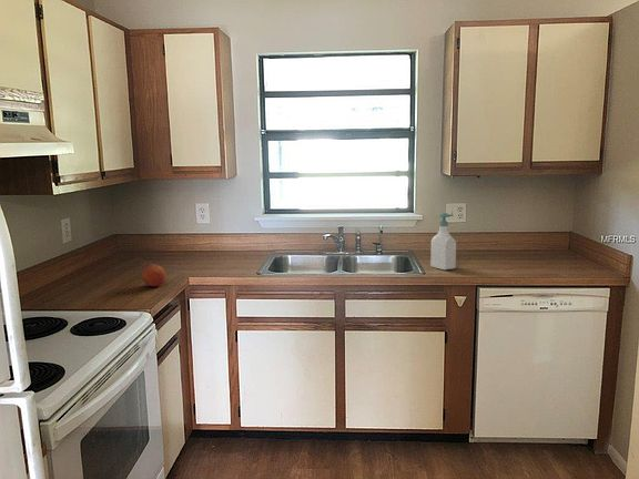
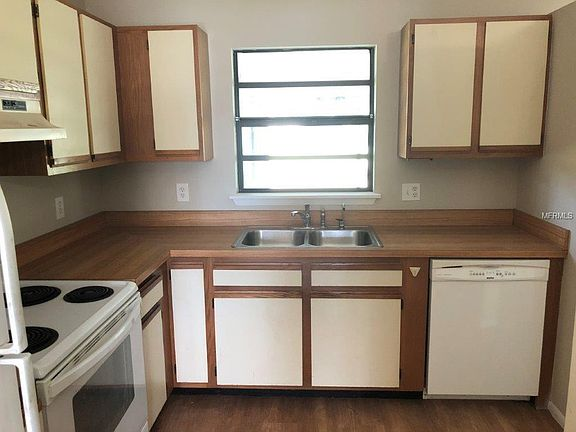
- soap bottle (445, 240)
- fruit (153, 275)
